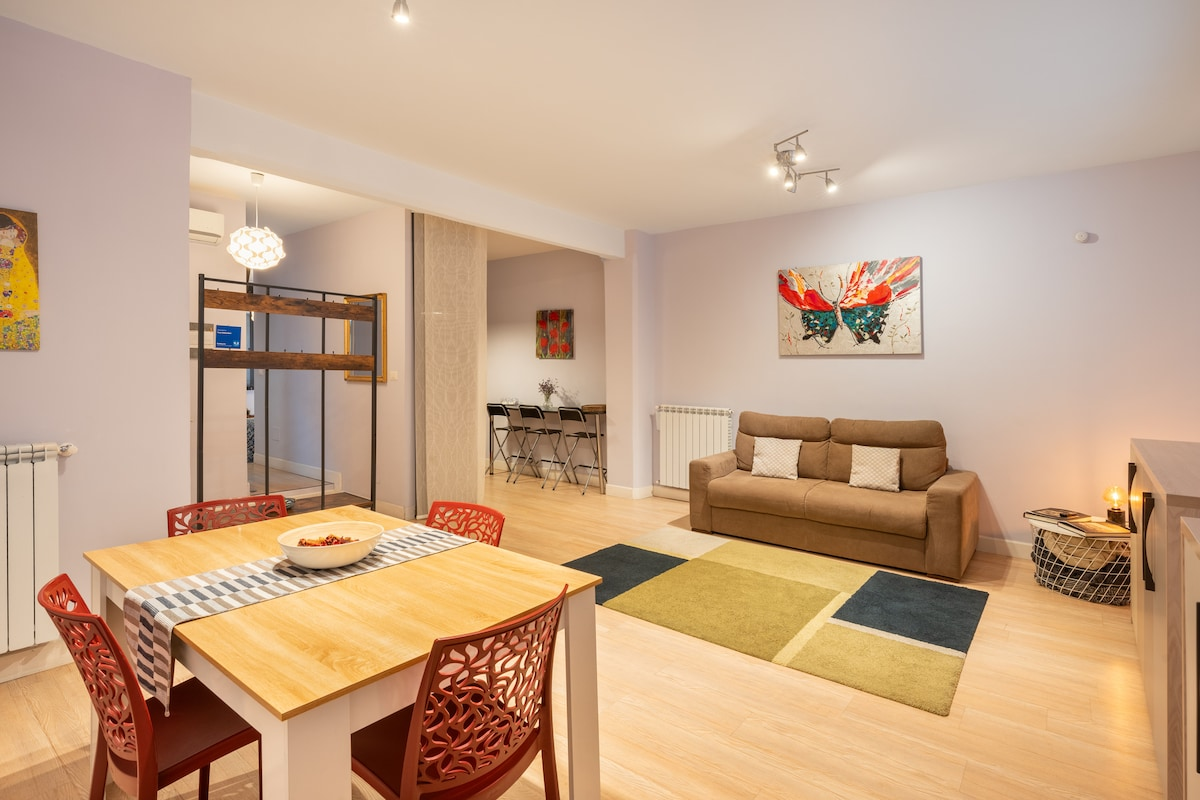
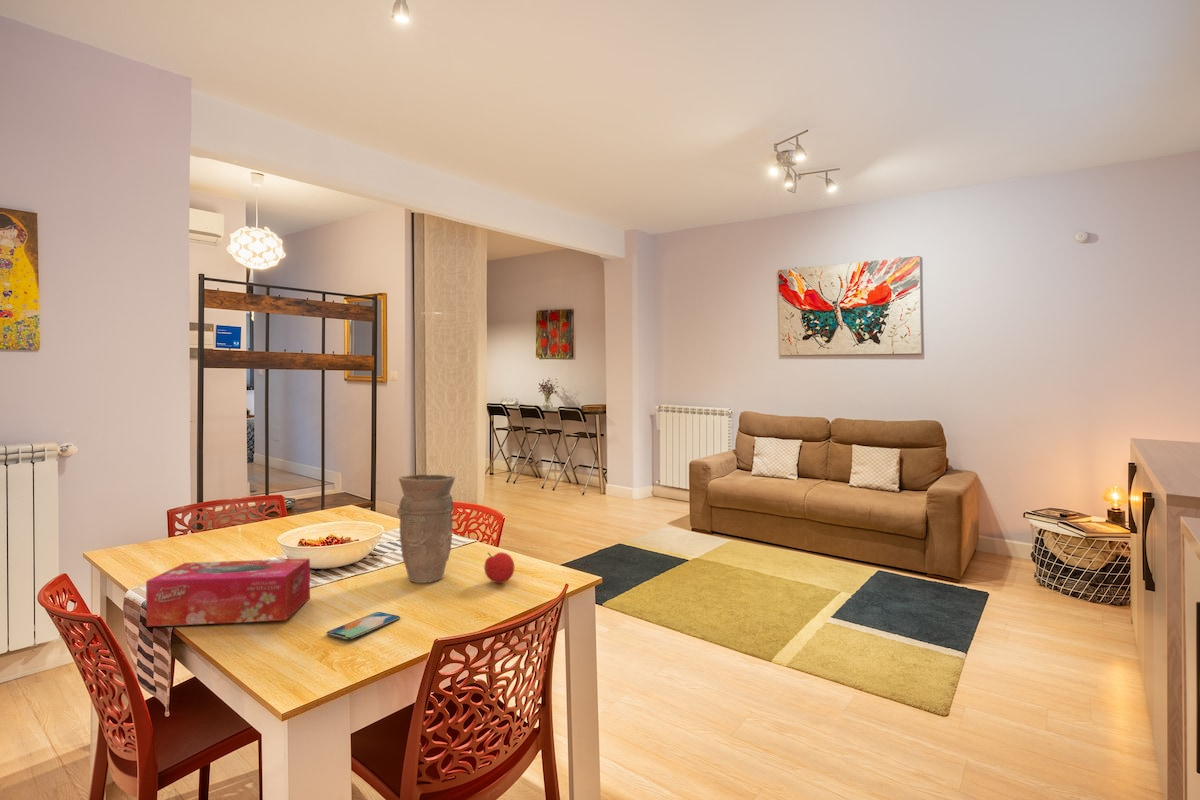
+ vase (427, 526)
+ fruit (499, 567)
+ smartphone (364, 625)
+ tissue box (233, 590)
